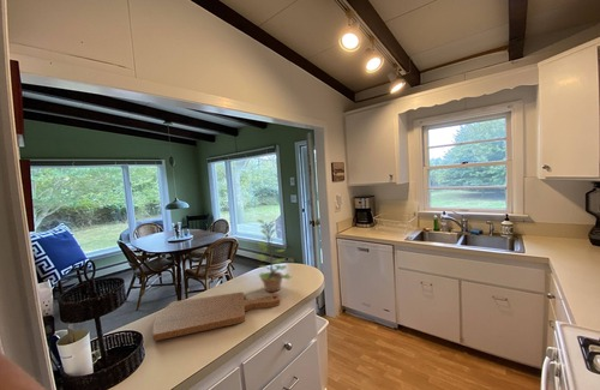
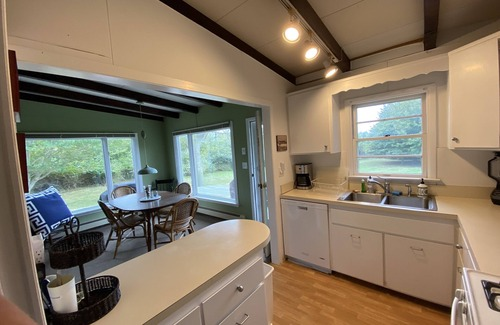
- cutting board (211, 311)
- plant (271, 254)
